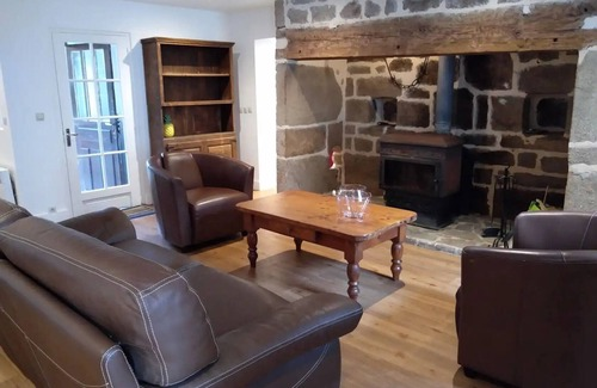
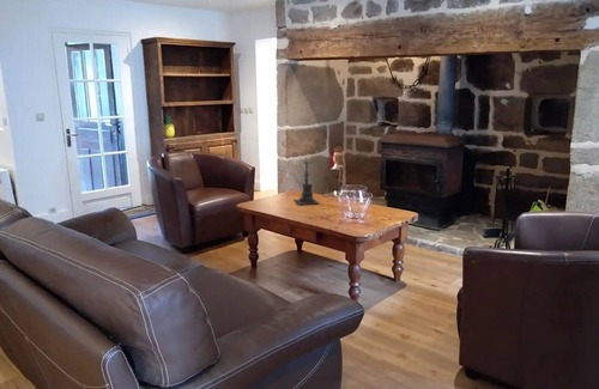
+ candle holder (305, 178)
